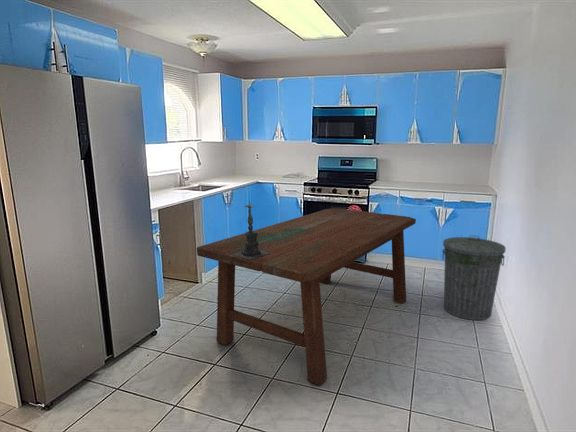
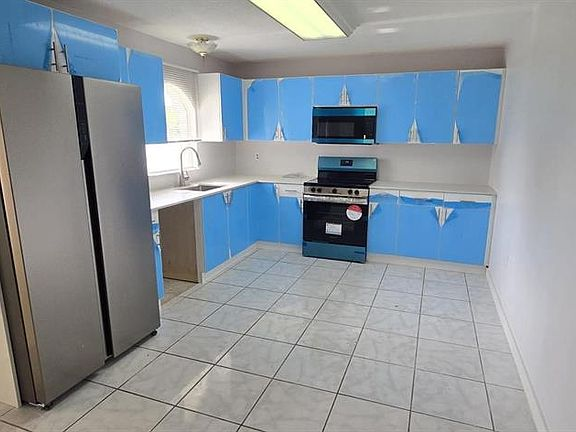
- trash can (470, 273)
- dining table (322, 275)
- candle holder (250, 225)
